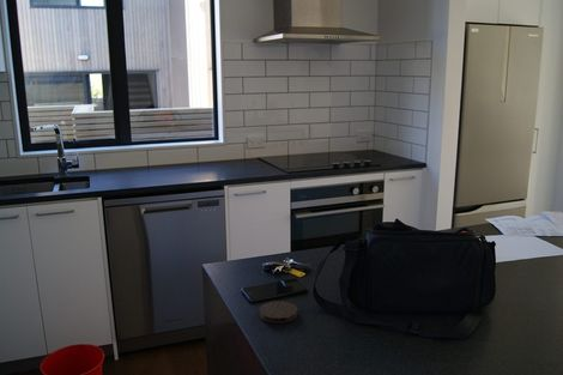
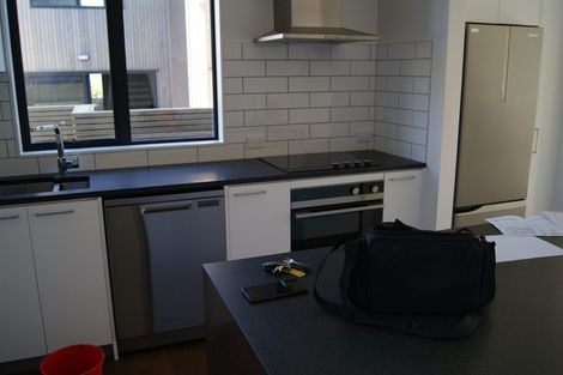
- coaster (278, 312)
